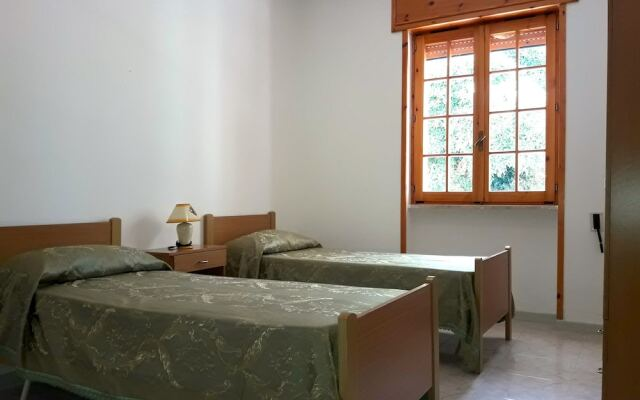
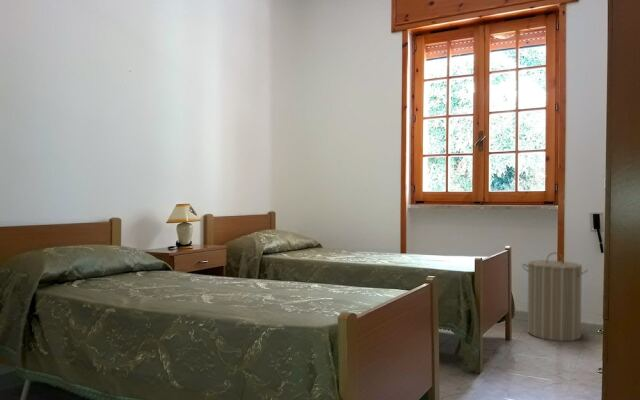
+ laundry hamper (553, 293)
